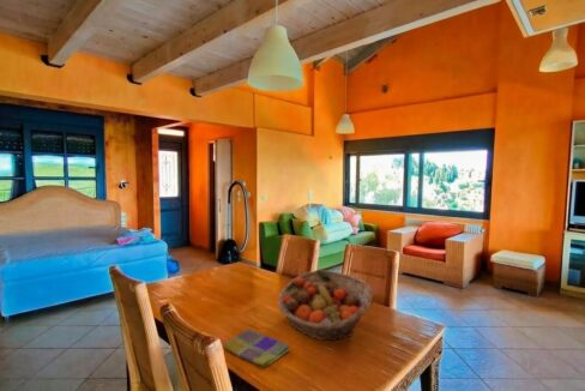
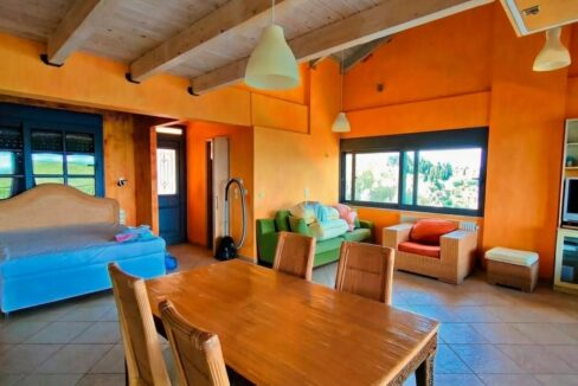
- fruit basket (322, 302)
- dish towel (255, 345)
